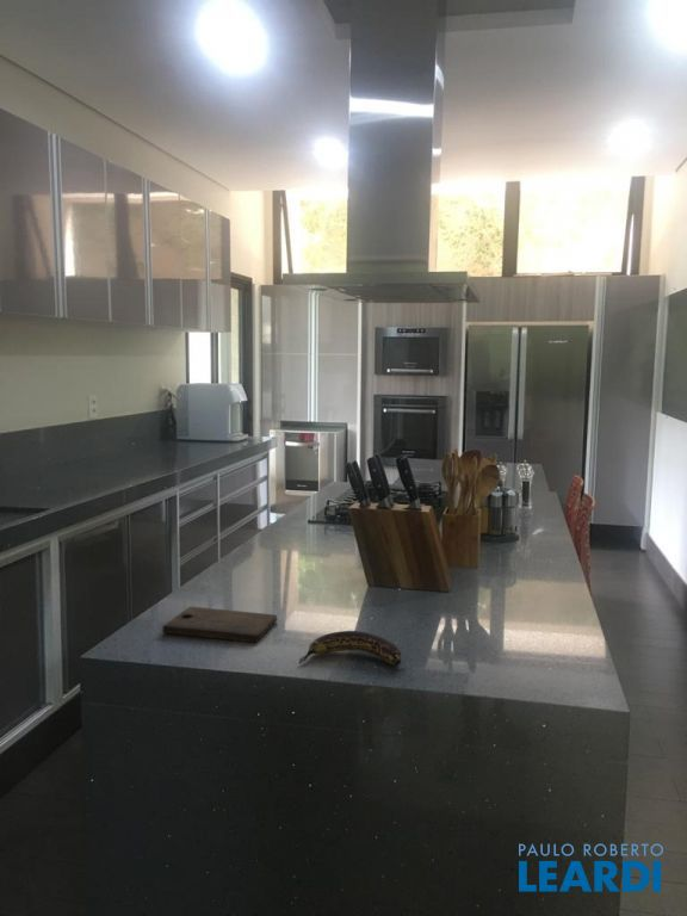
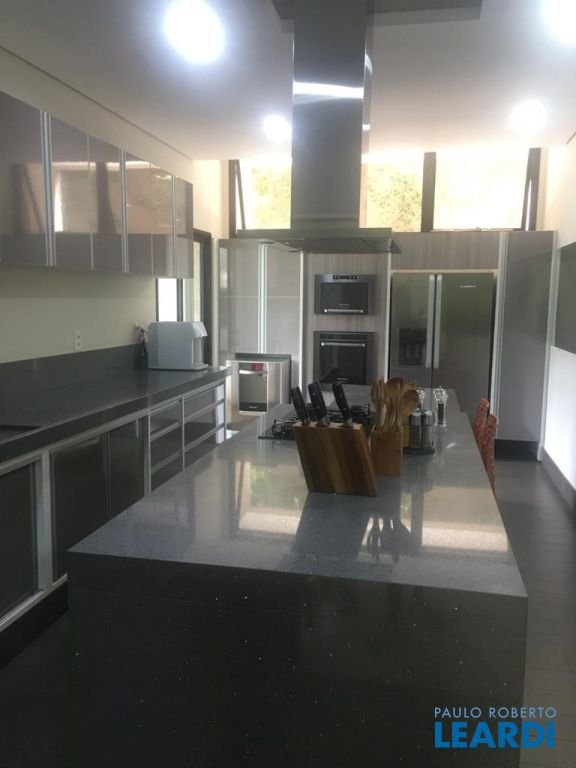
- cutting board (221, 623)
- banana (352, 646)
